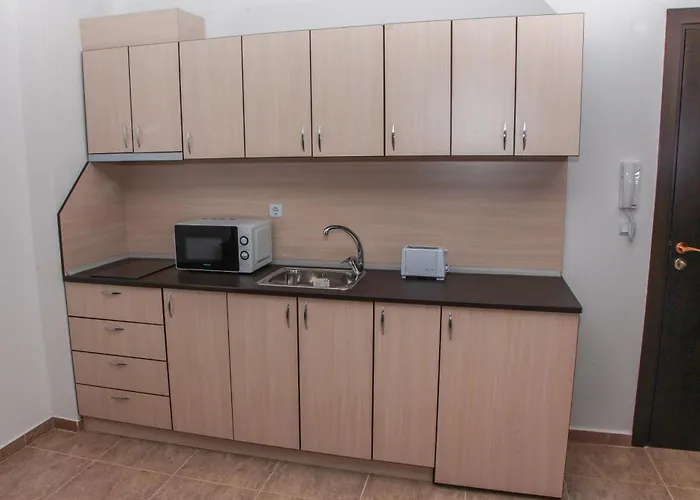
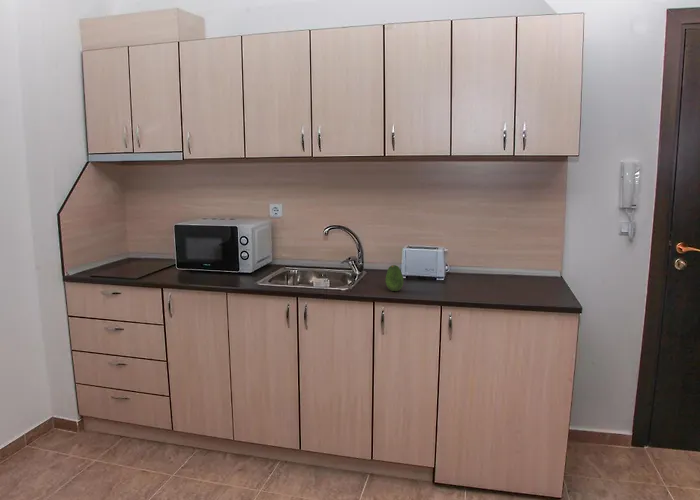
+ fruit (394, 278)
